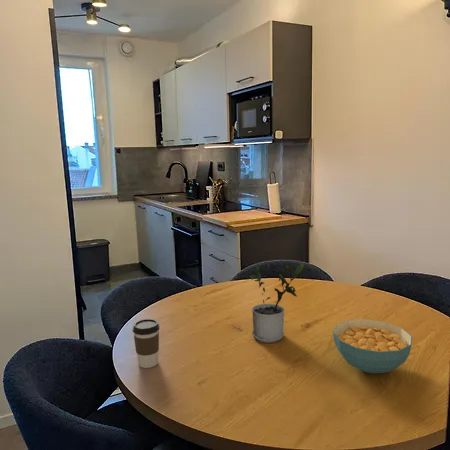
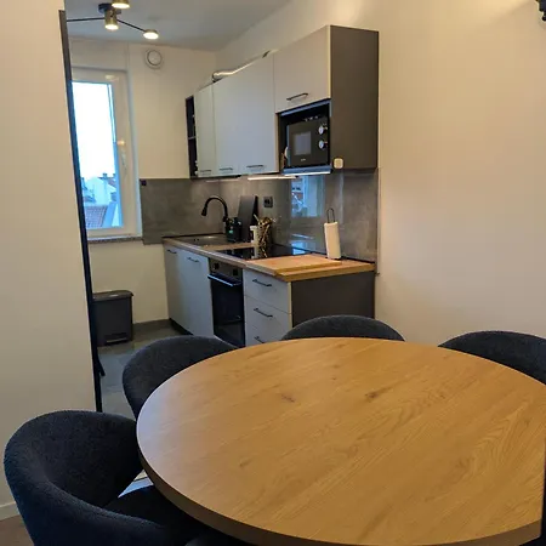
- coffee cup (147, 343)
- cereal bowl (371, 351)
- potted plant (273, 304)
